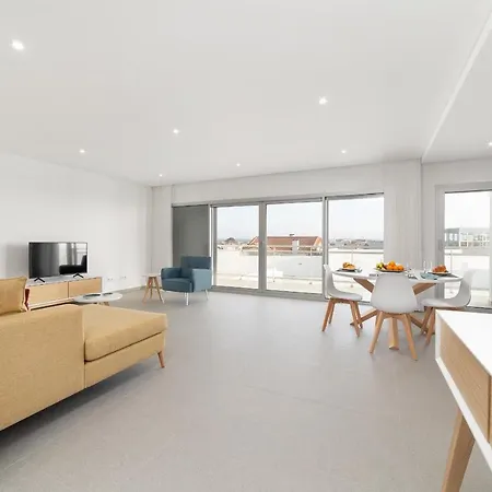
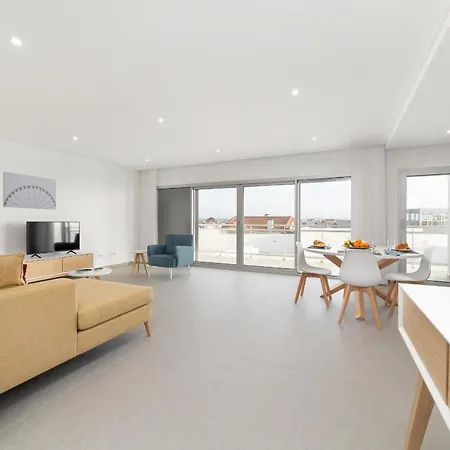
+ wall art (31, 192)
